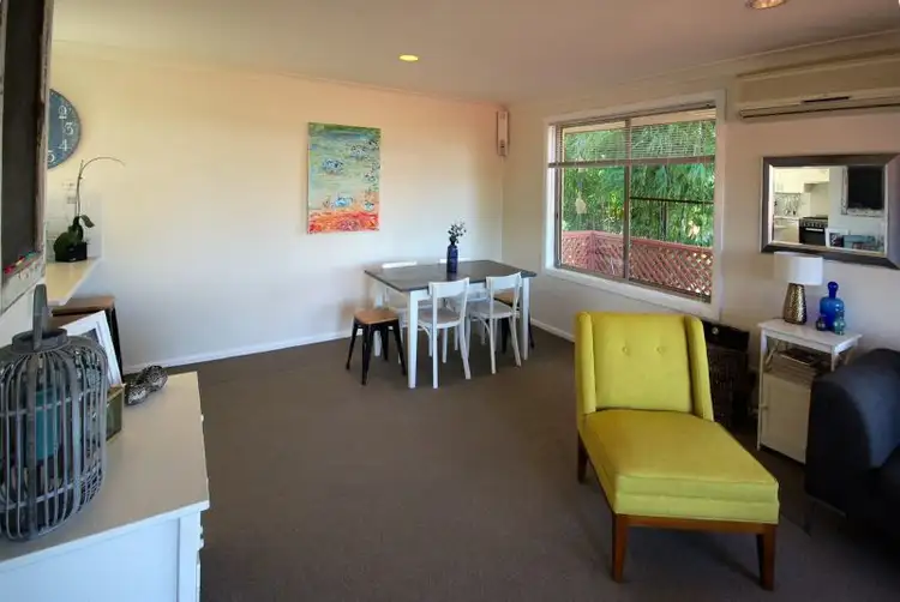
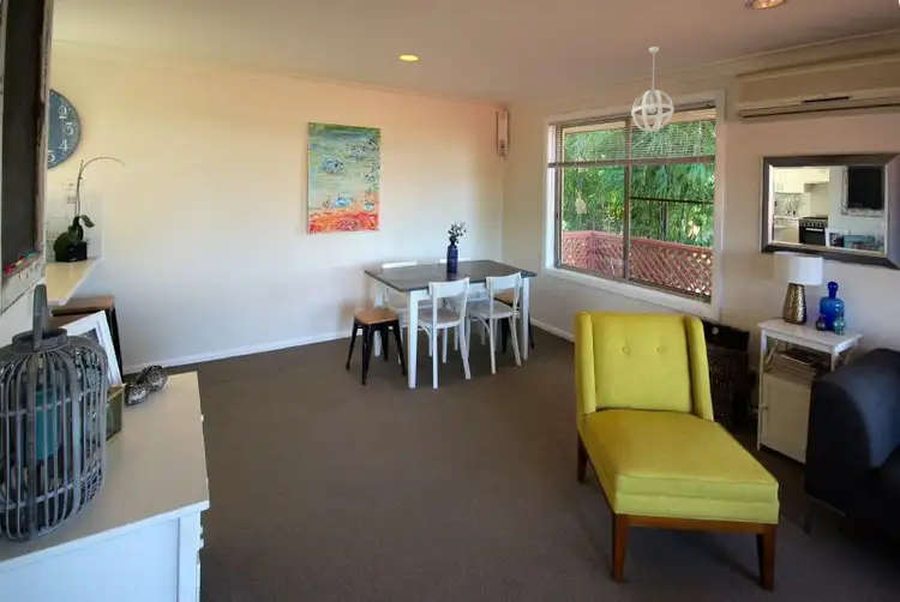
+ pendant light (653, 90)
